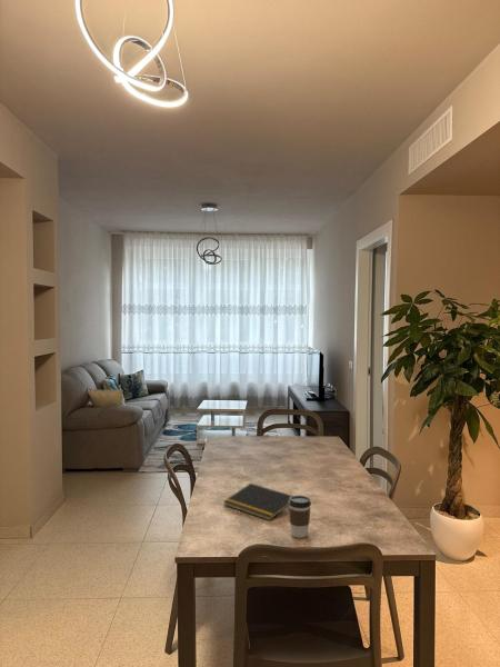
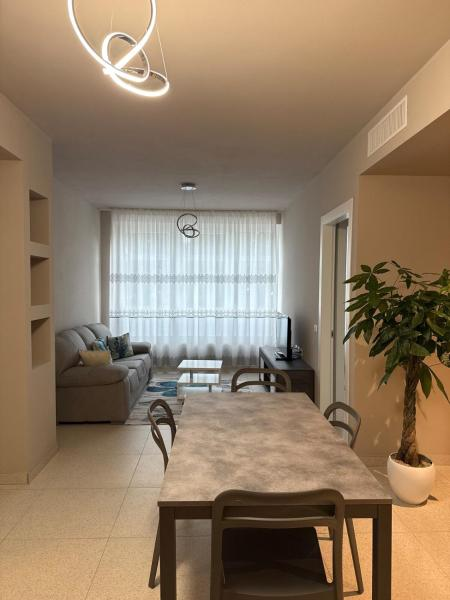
- coffee cup (299, 516)
- notepad (259, 500)
